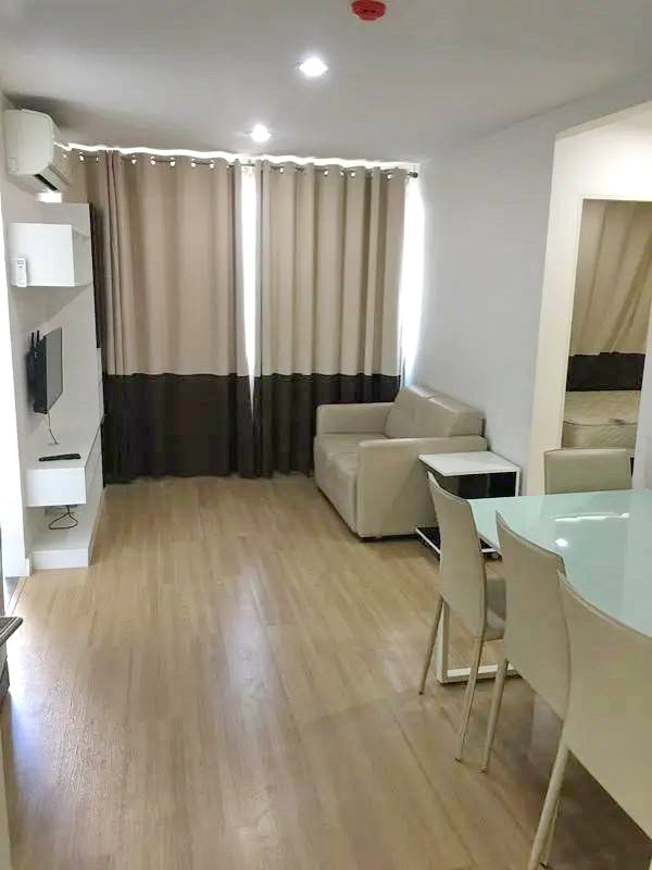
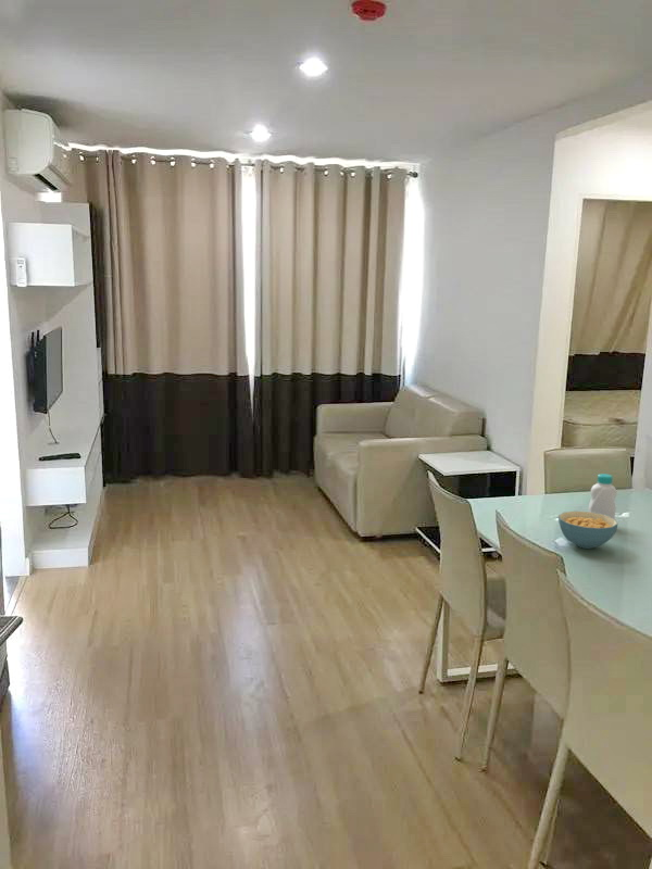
+ bottle (602, 500)
+ cereal bowl (586, 532)
